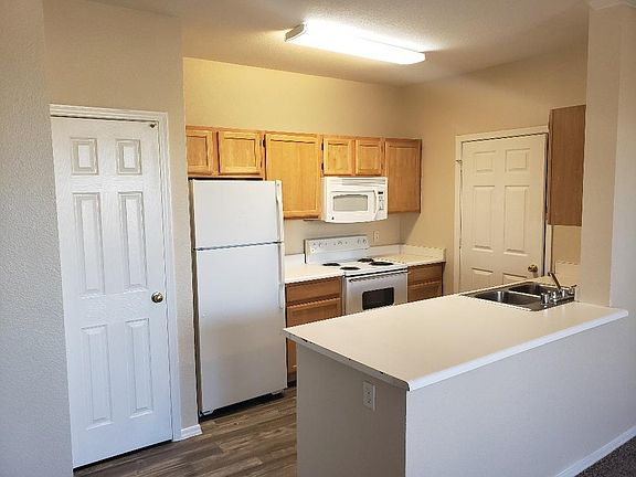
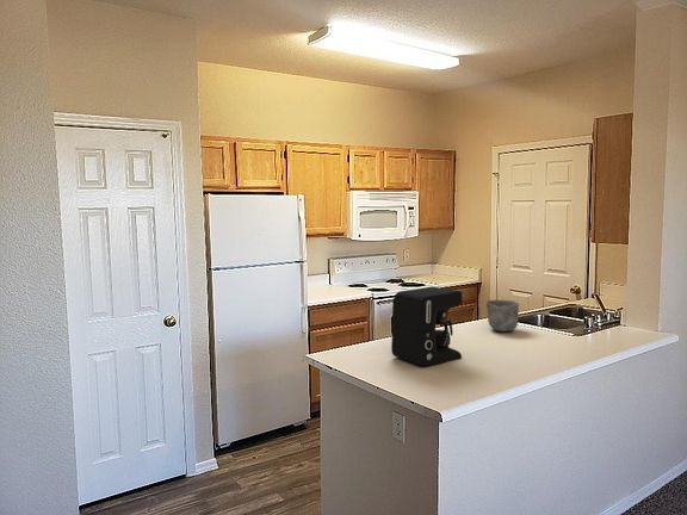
+ coffee maker (429, 324)
+ cup (501, 316)
